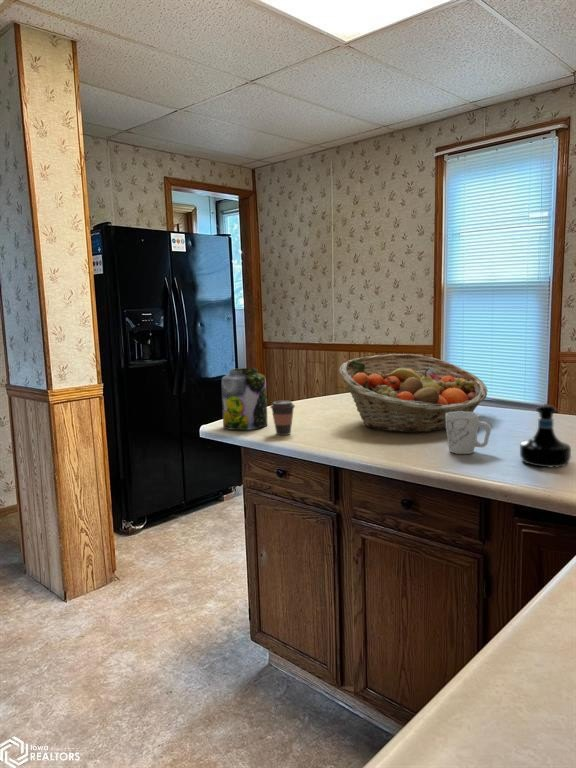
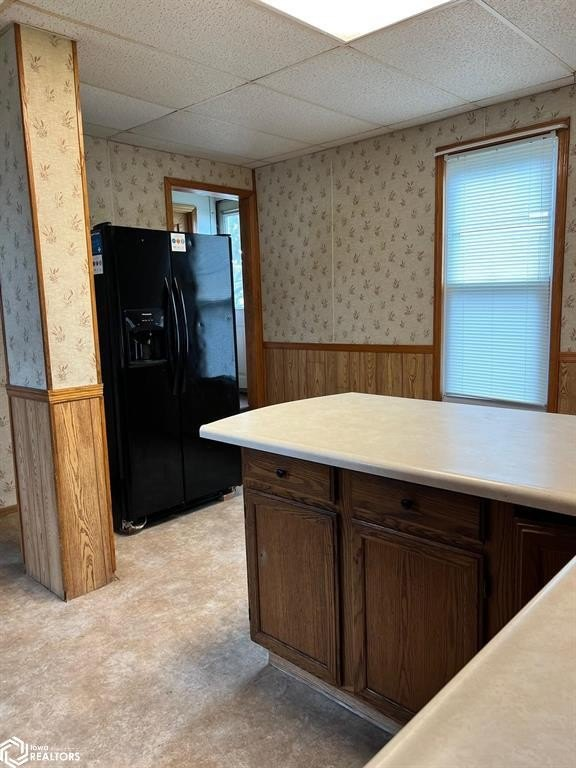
- jar (244, 398)
- mug (467, 433)
- fruit basket (412, 390)
- tequila bottle (545, 433)
- coffee cup (283, 418)
